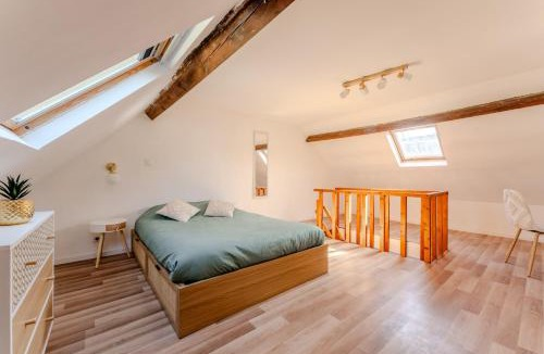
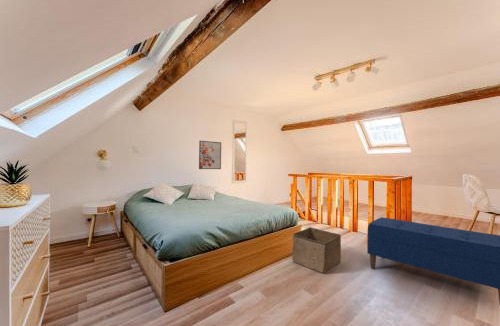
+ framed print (210, 155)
+ storage bin (316, 247)
+ bench (430, 253)
